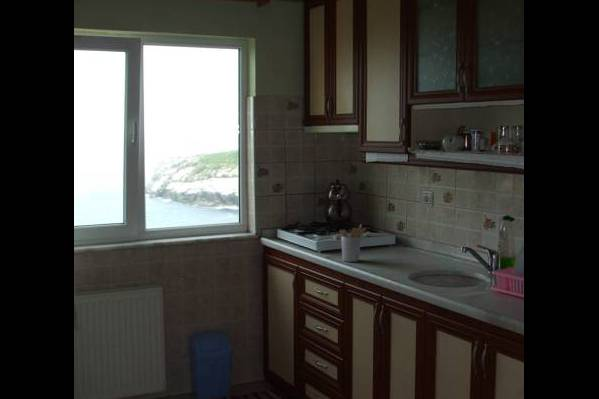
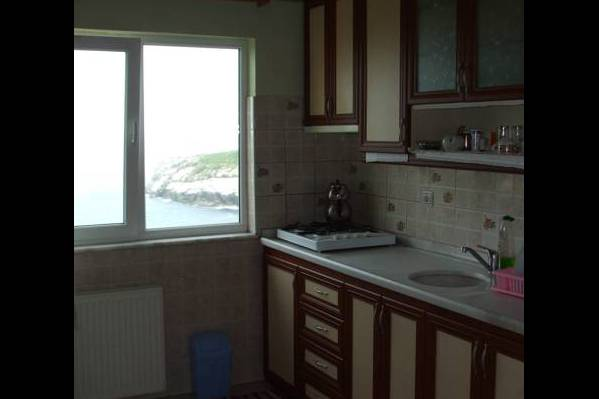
- utensil holder (353, 243)
